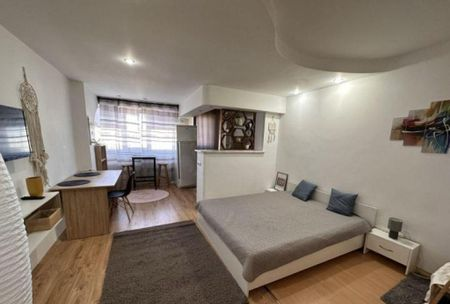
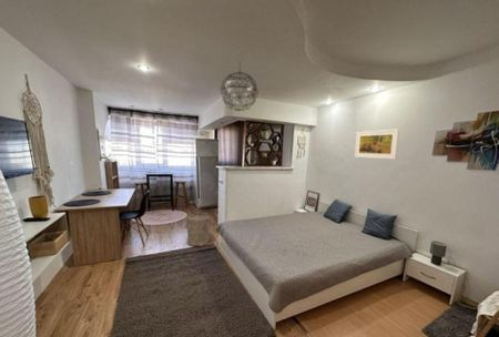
+ pendant light (238, 86)
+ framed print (374, 144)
+ laundry hamper (198, 227)
